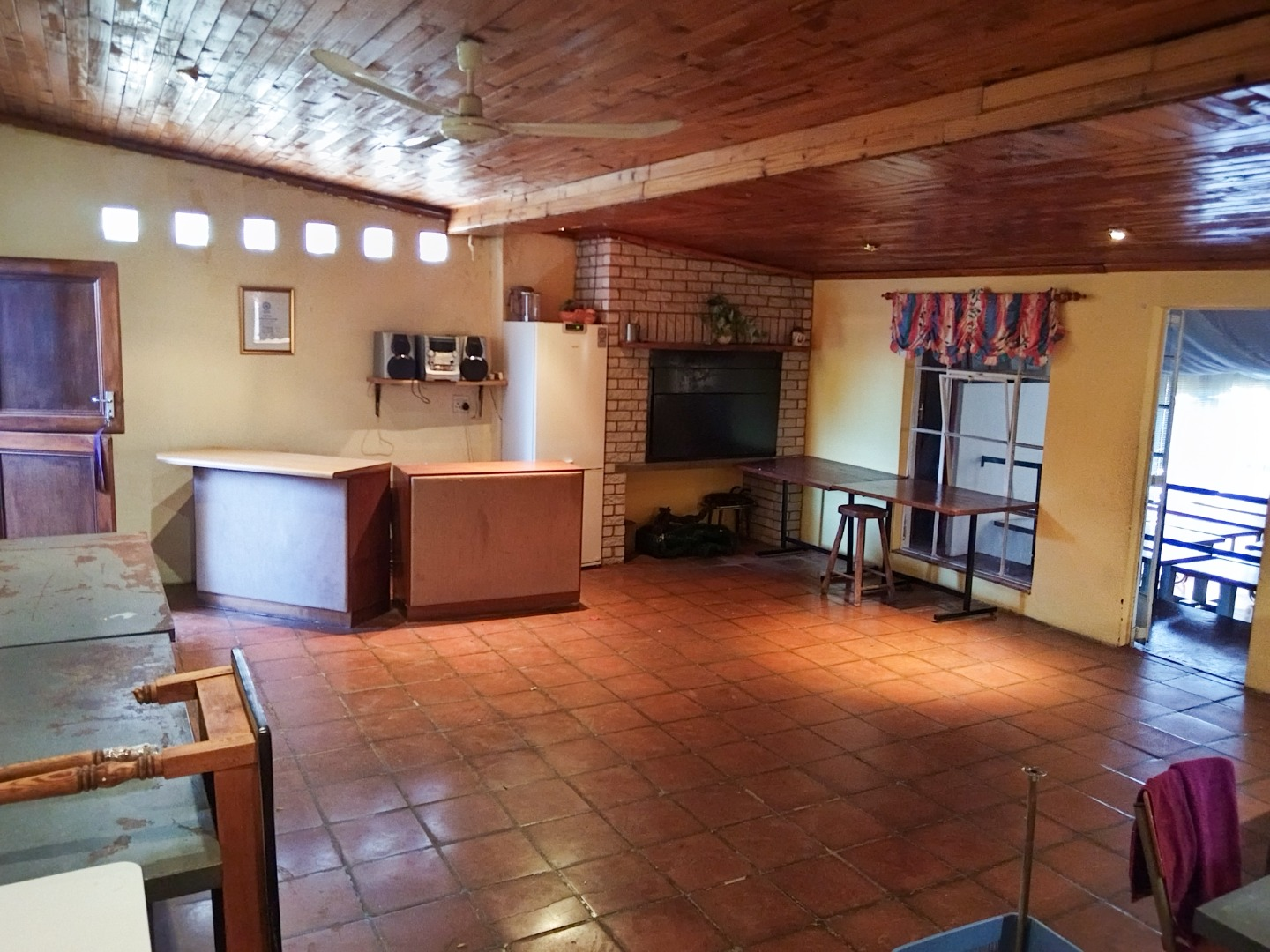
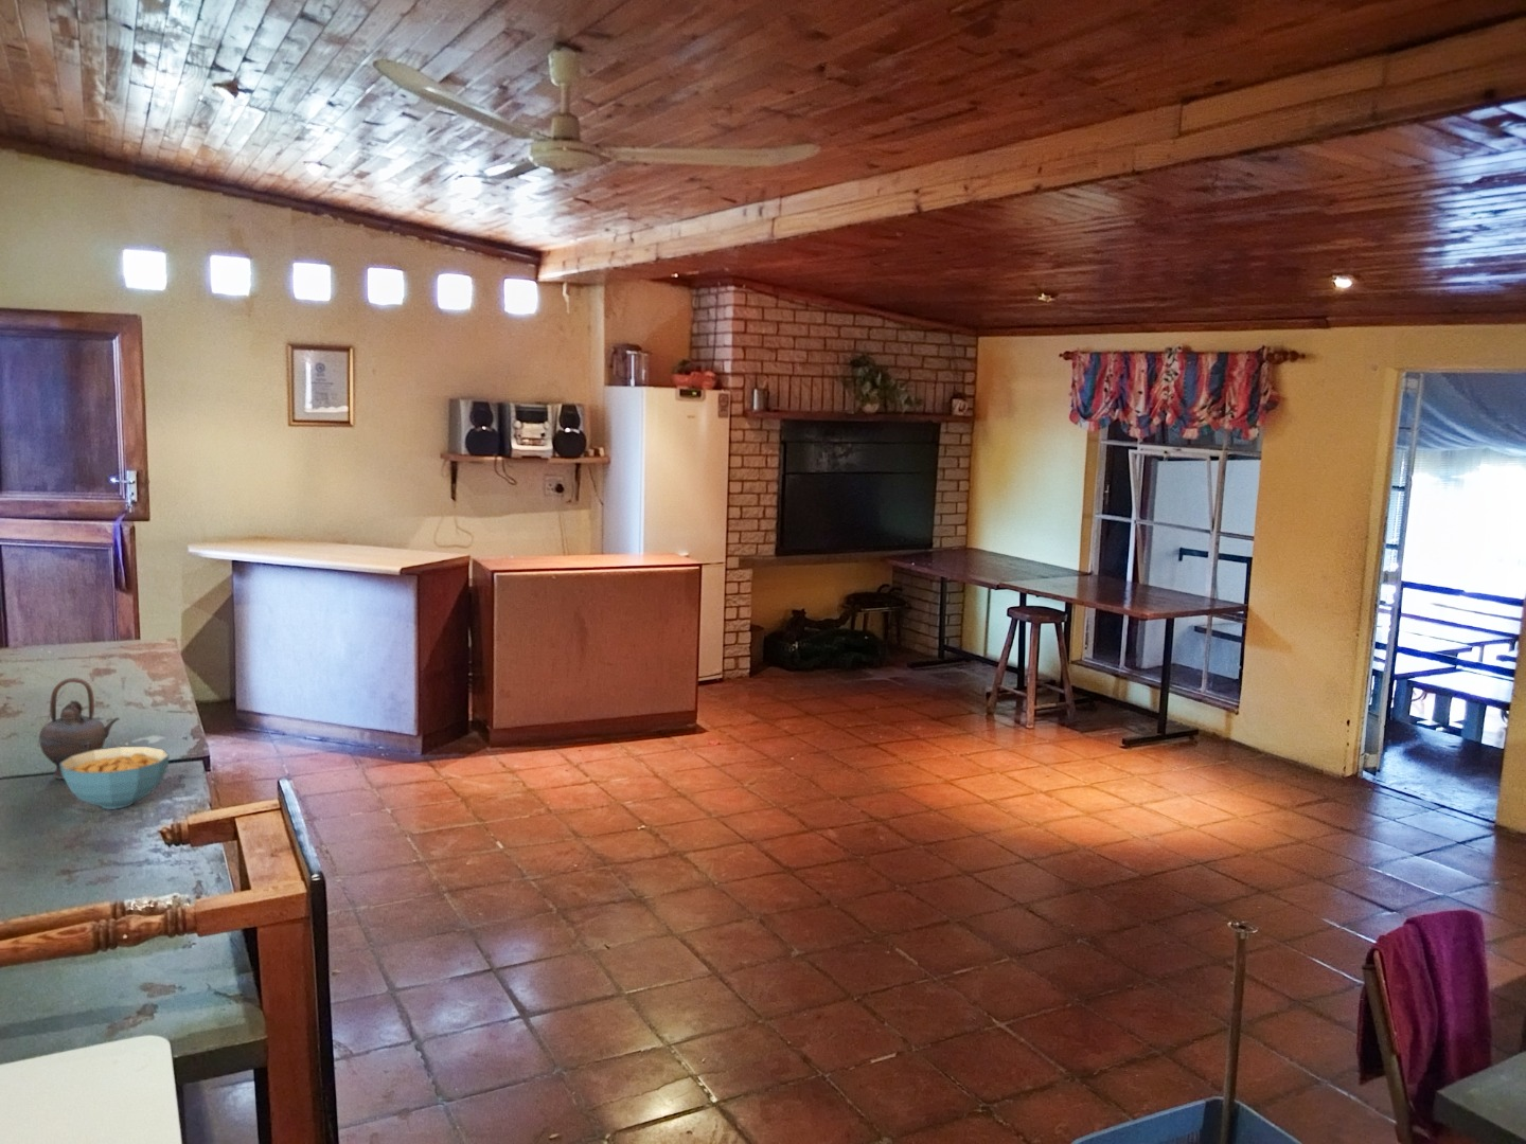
+ cereal bowl (115, 782)
+ teapot (79, 727)
